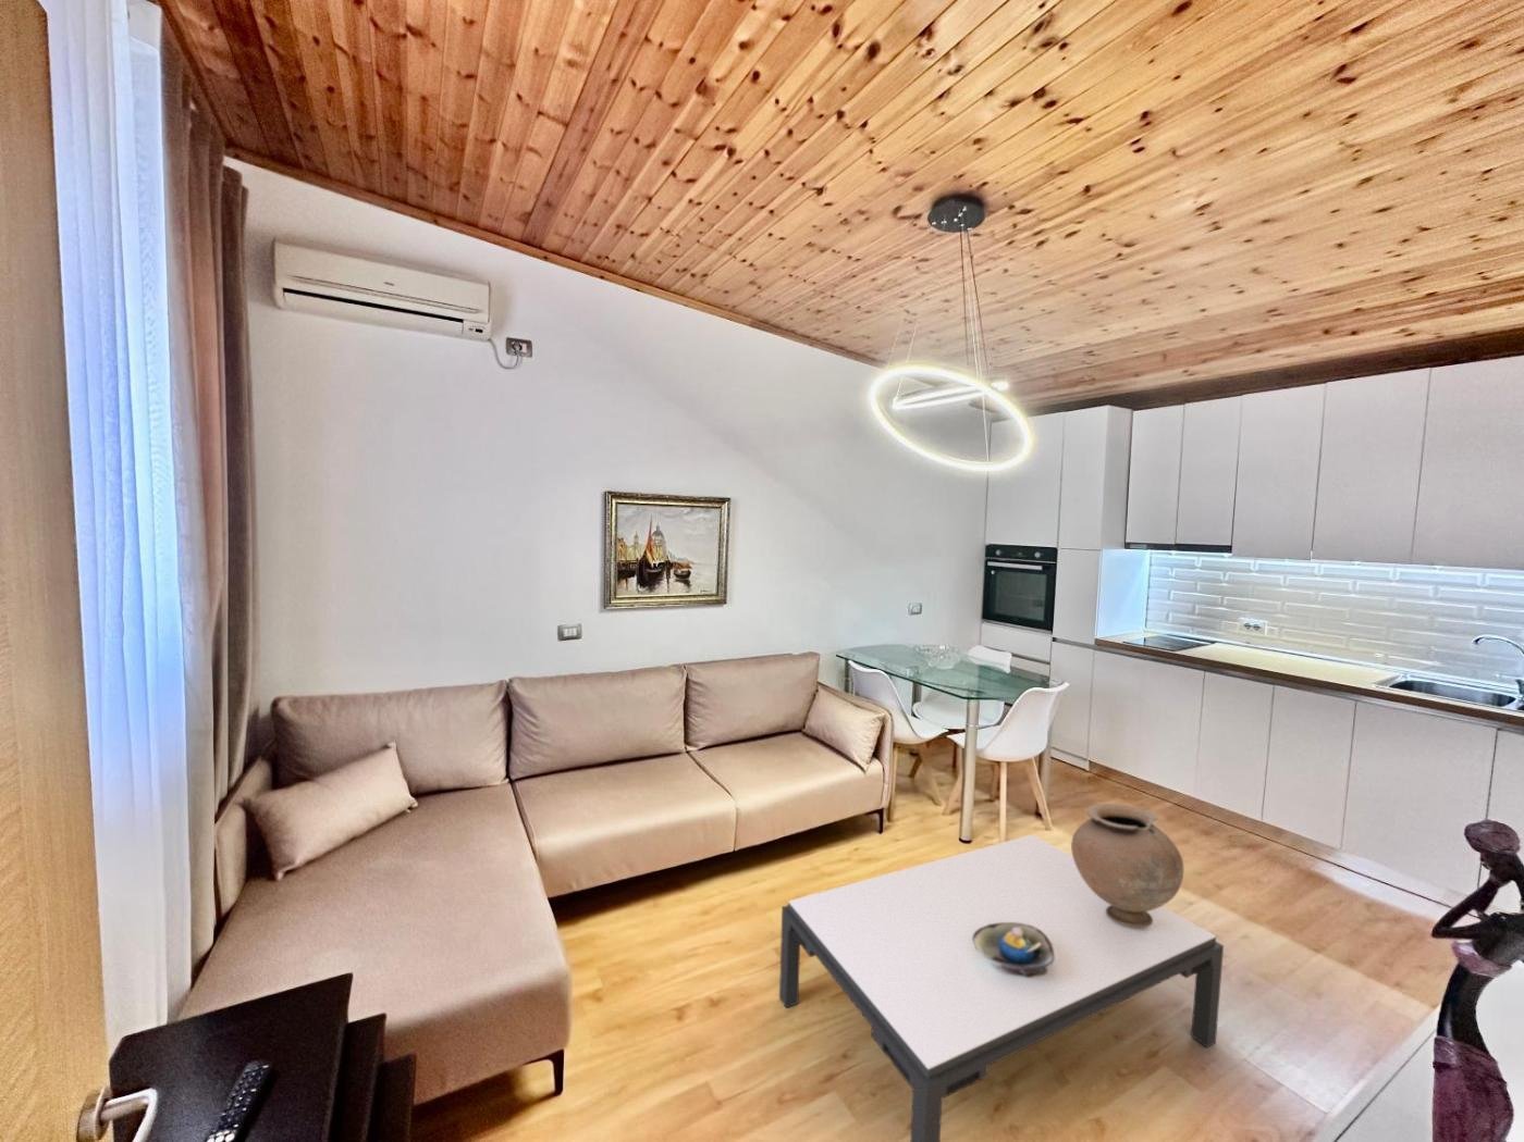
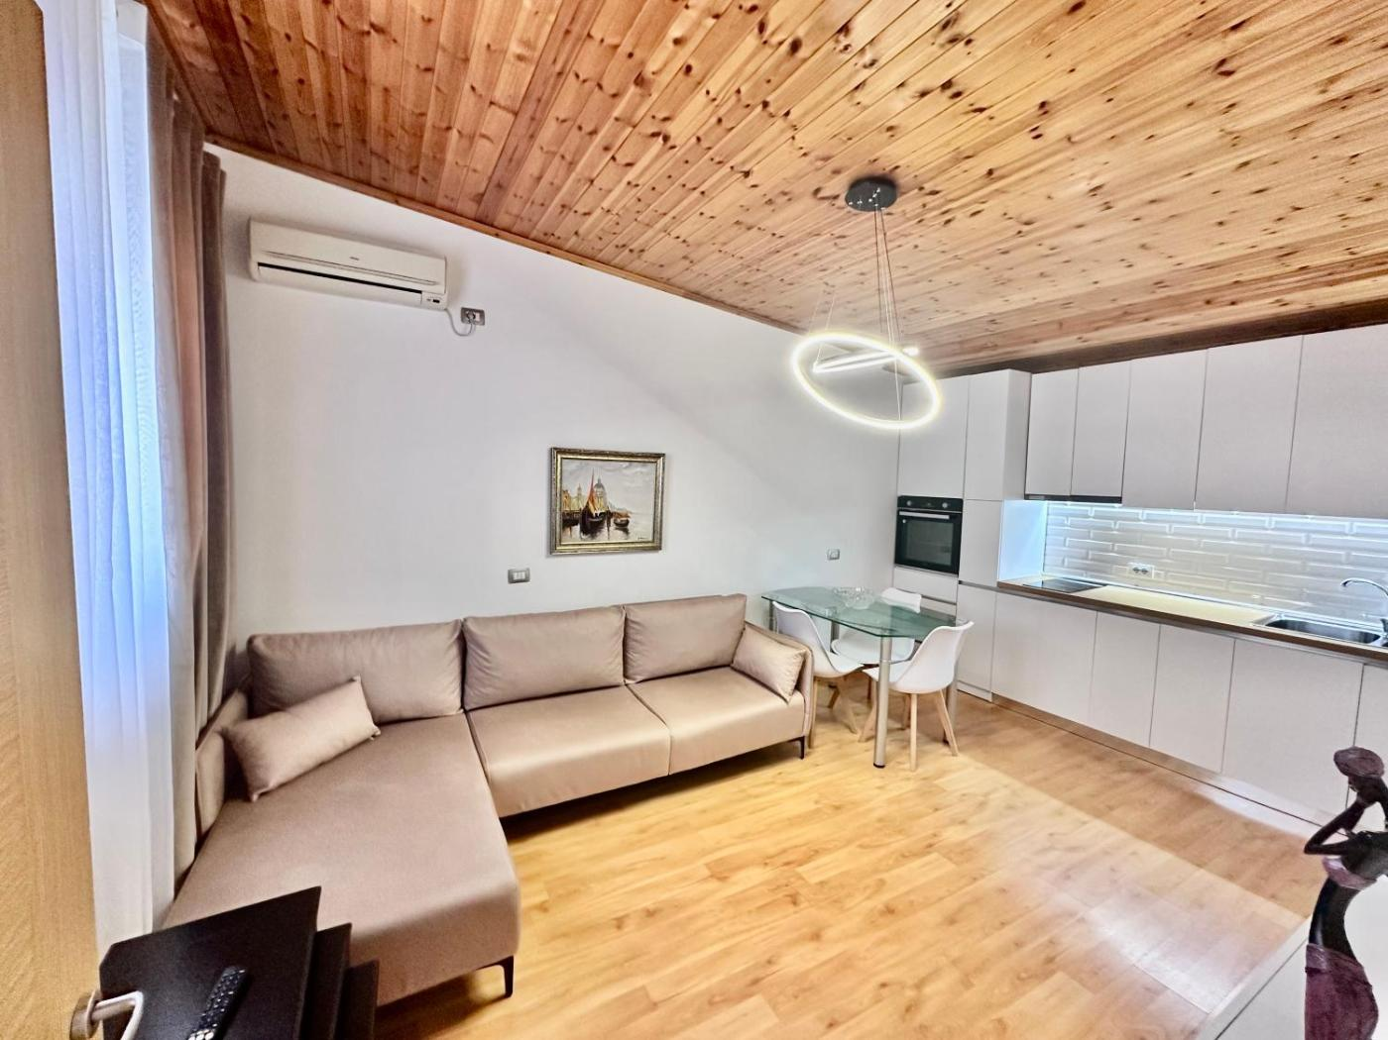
- decorative bowl (1021, 939)
- vase (1124, 865)
- coffee table (992, 968)
